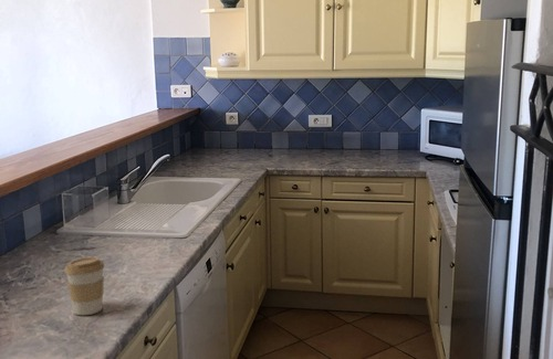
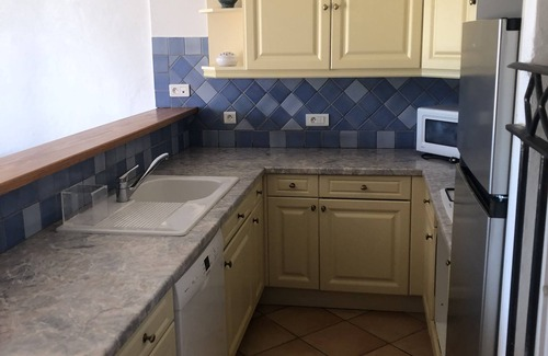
- coffee cup (85, 284)
